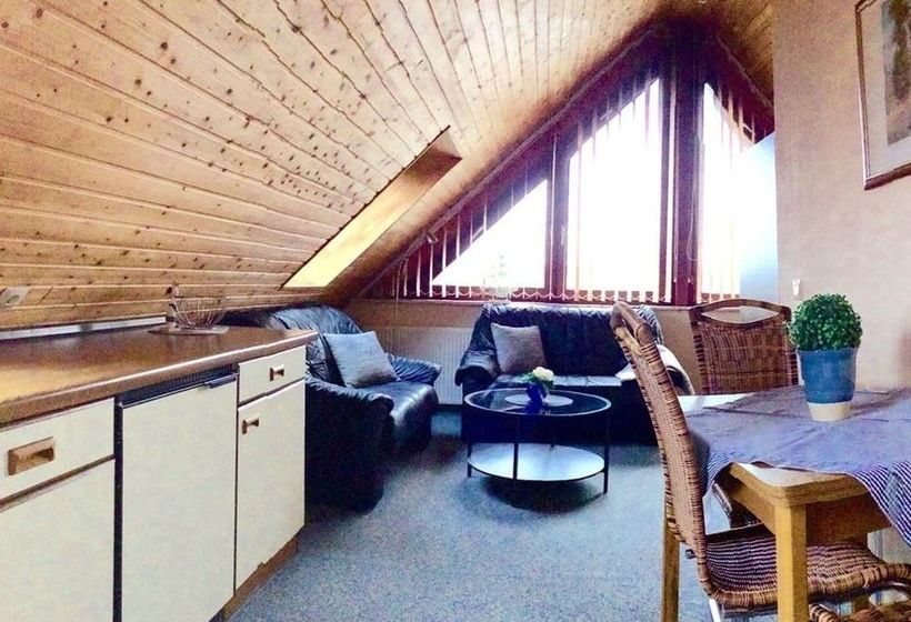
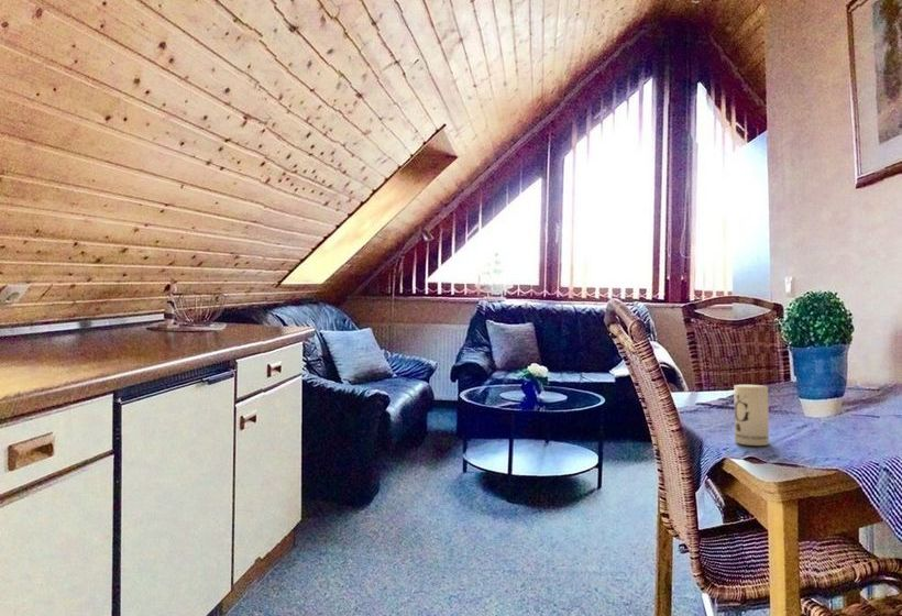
+ candle (751, 414)
